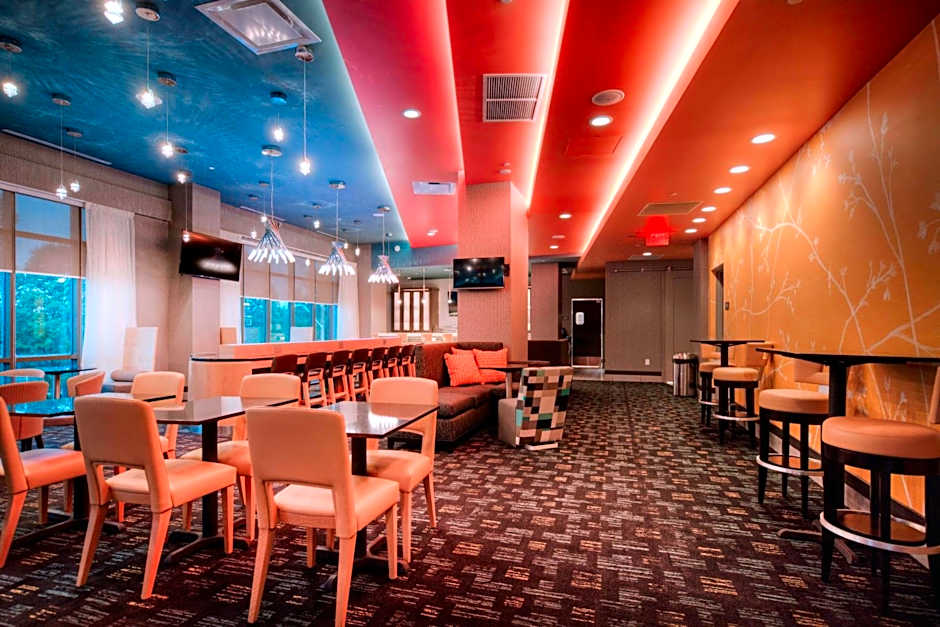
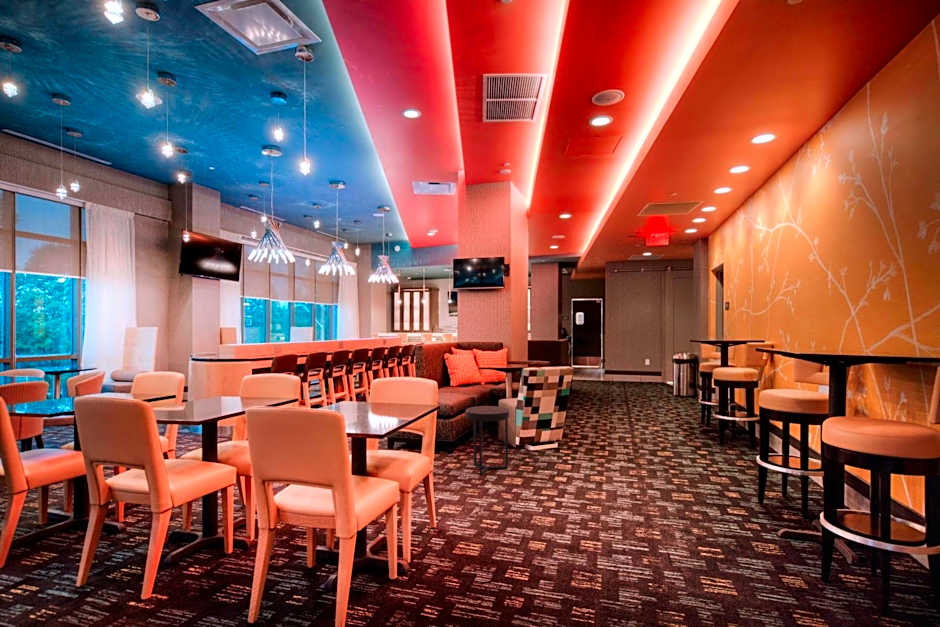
+ side table (481, 439)
